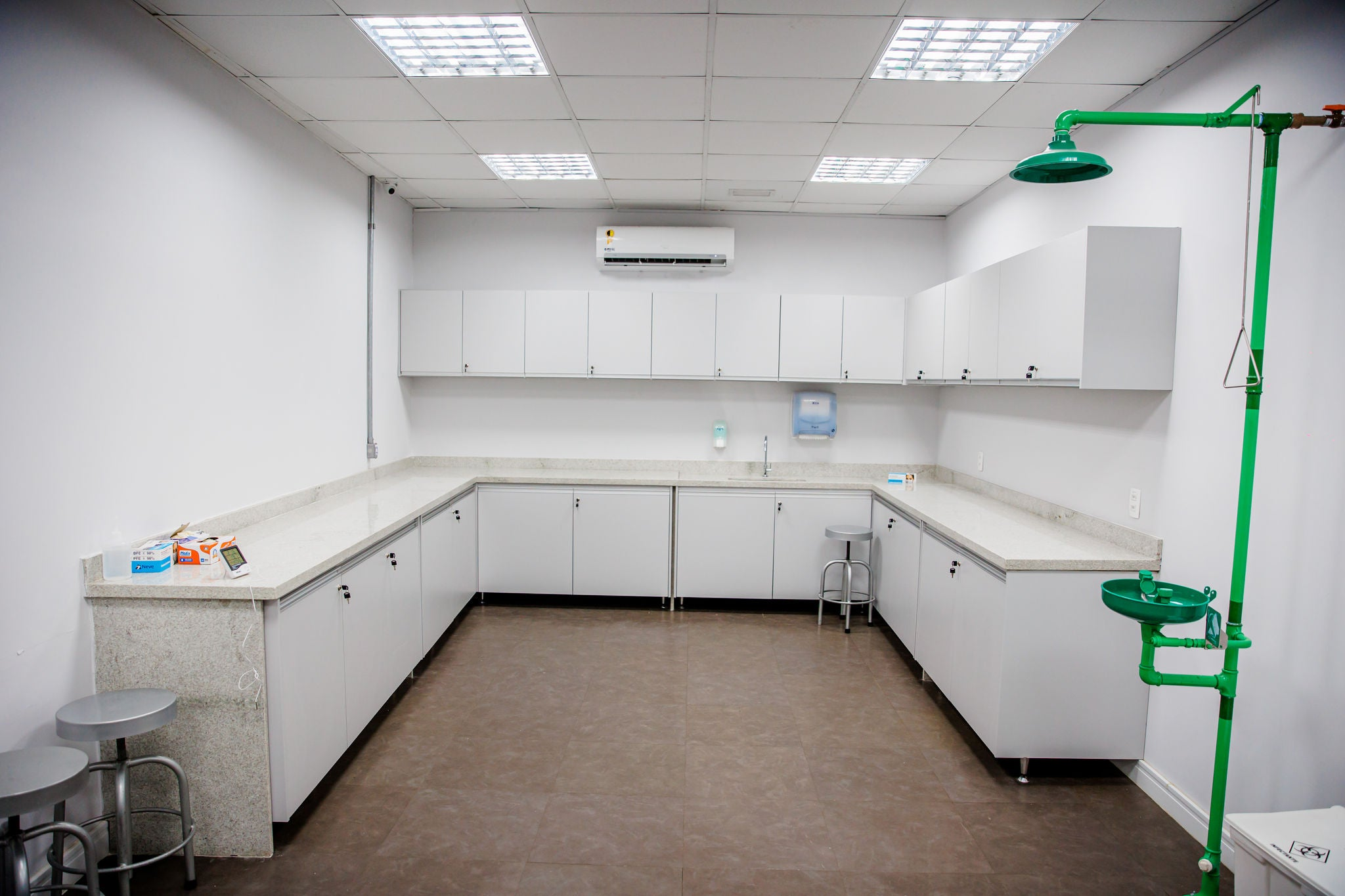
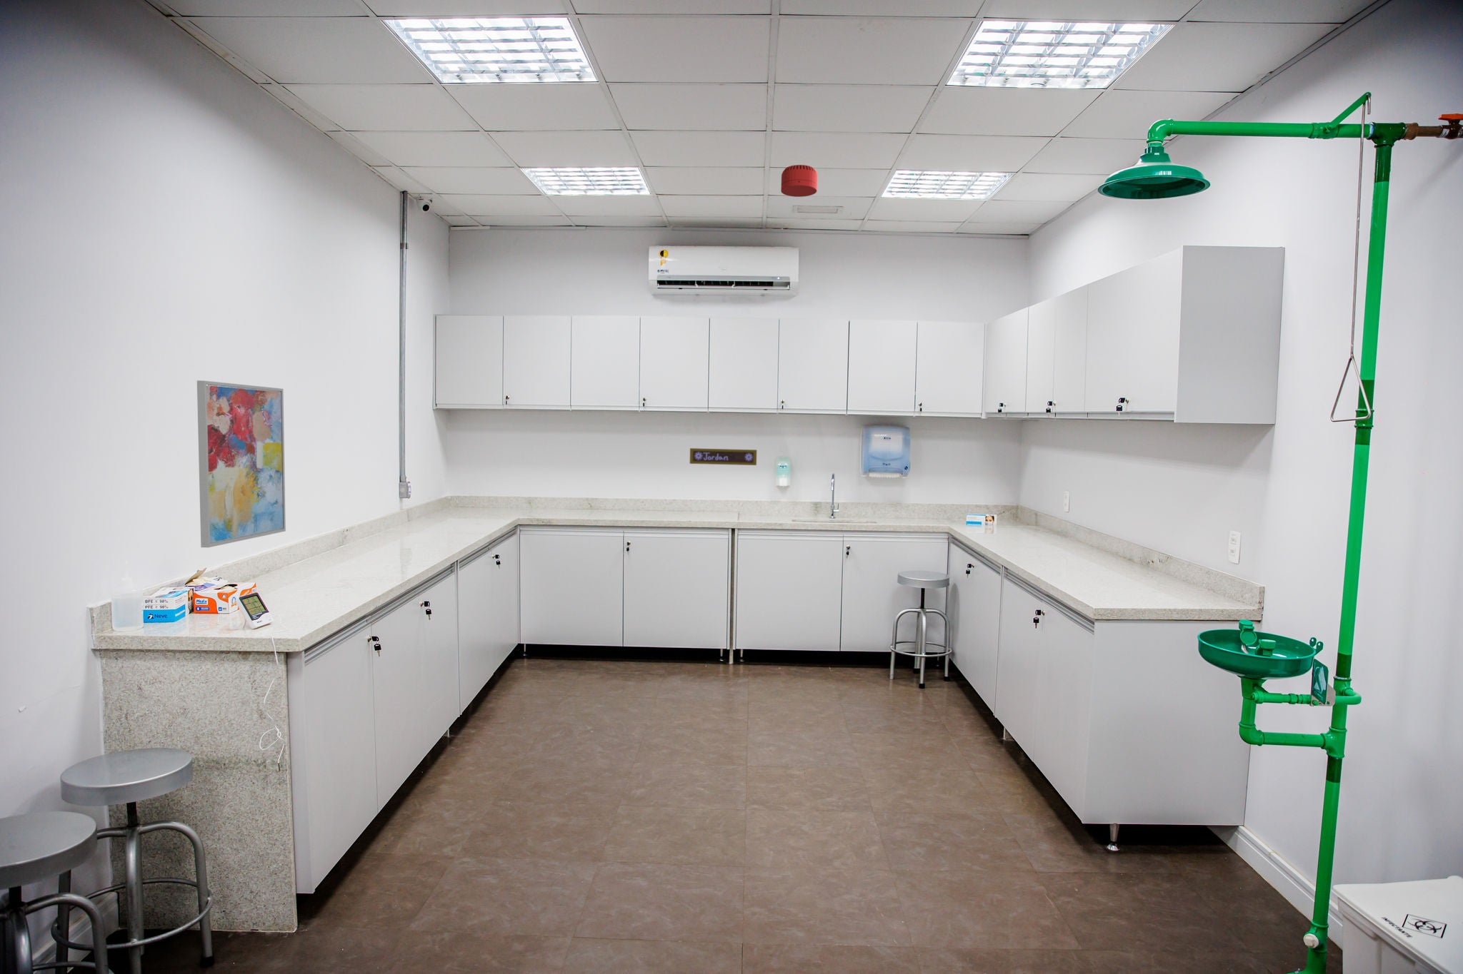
+ nameplate (723, 457)
+ wall art (245, 462)
+ smoke detector (798, 179)
